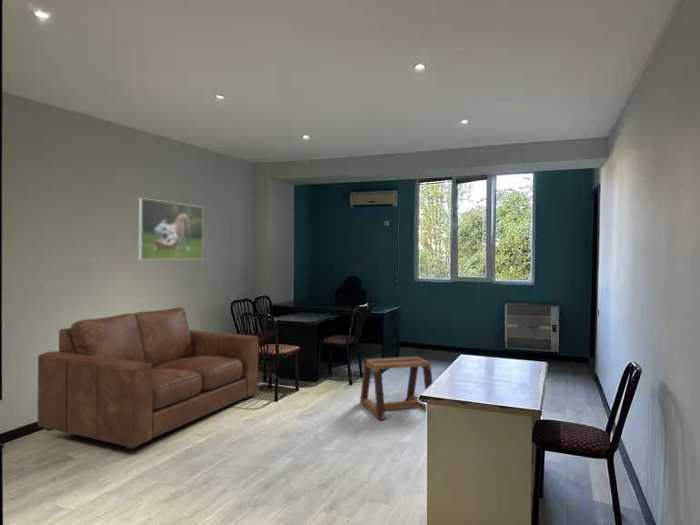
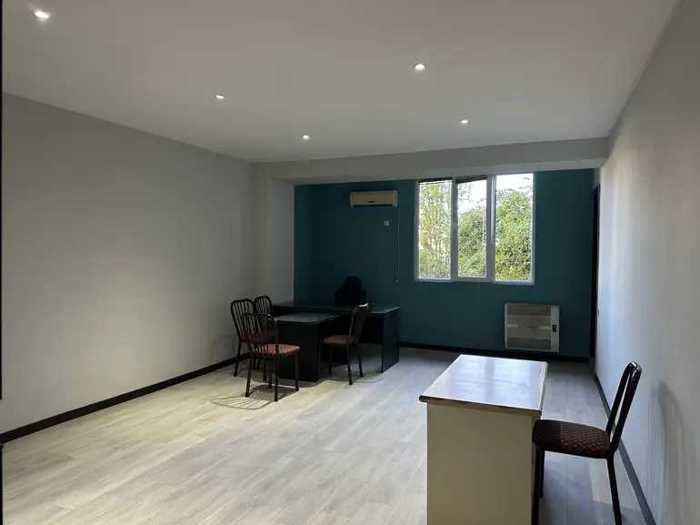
- stool (408, 384)
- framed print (173, 231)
- sofa (161, 363)
